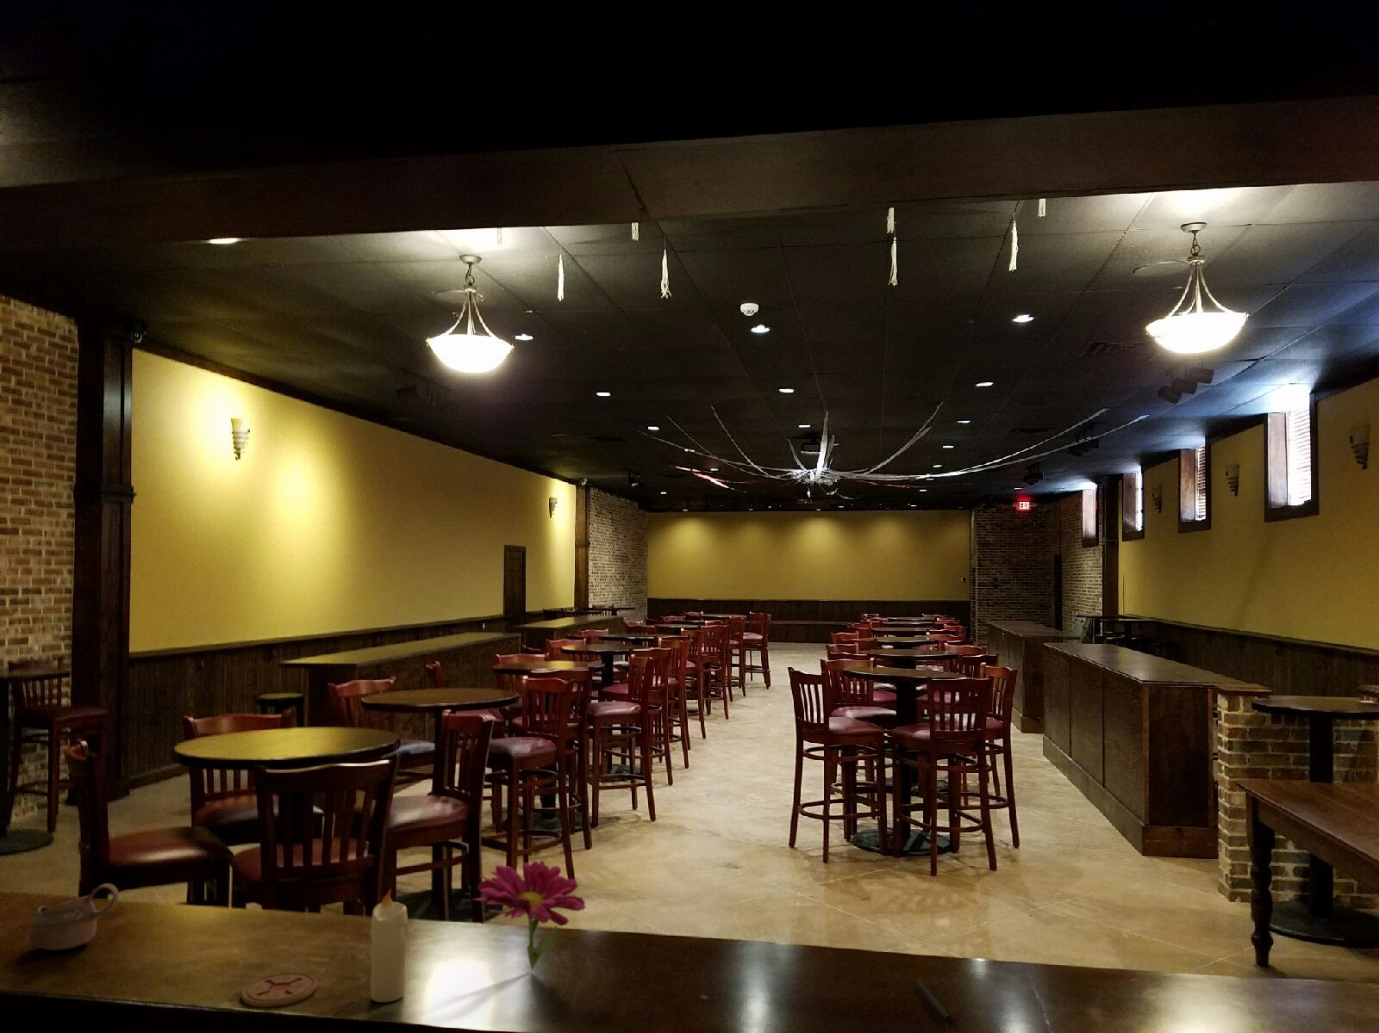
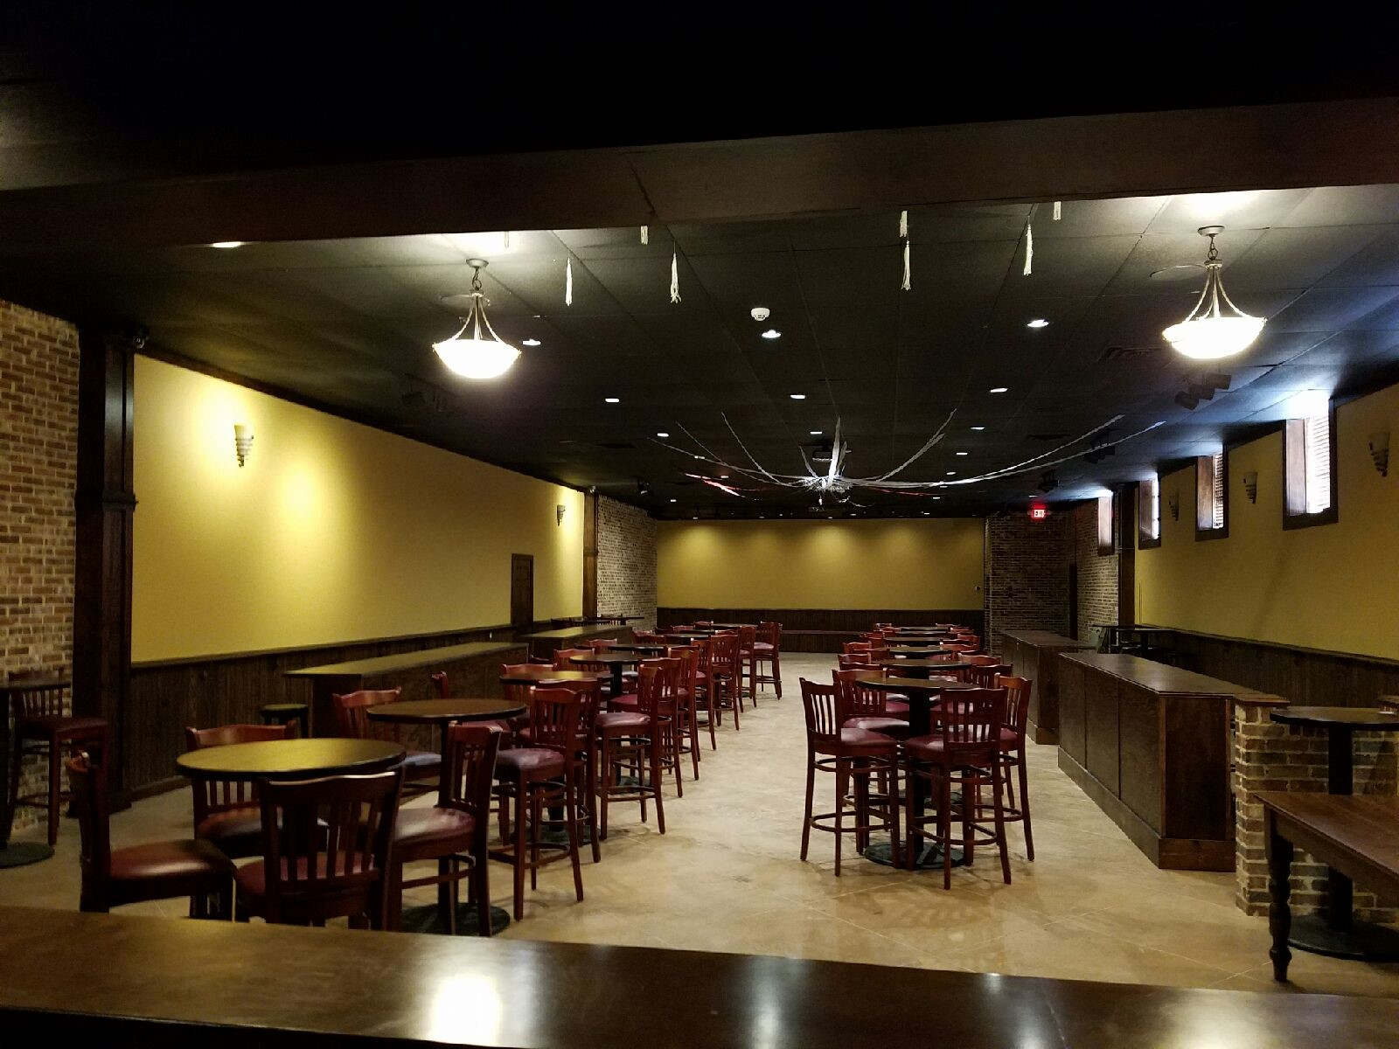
- candle (389, 942)
- flower (530, 922)
- cup (69, 917)
- coaster (279, 989)
- pen (932, 997)
